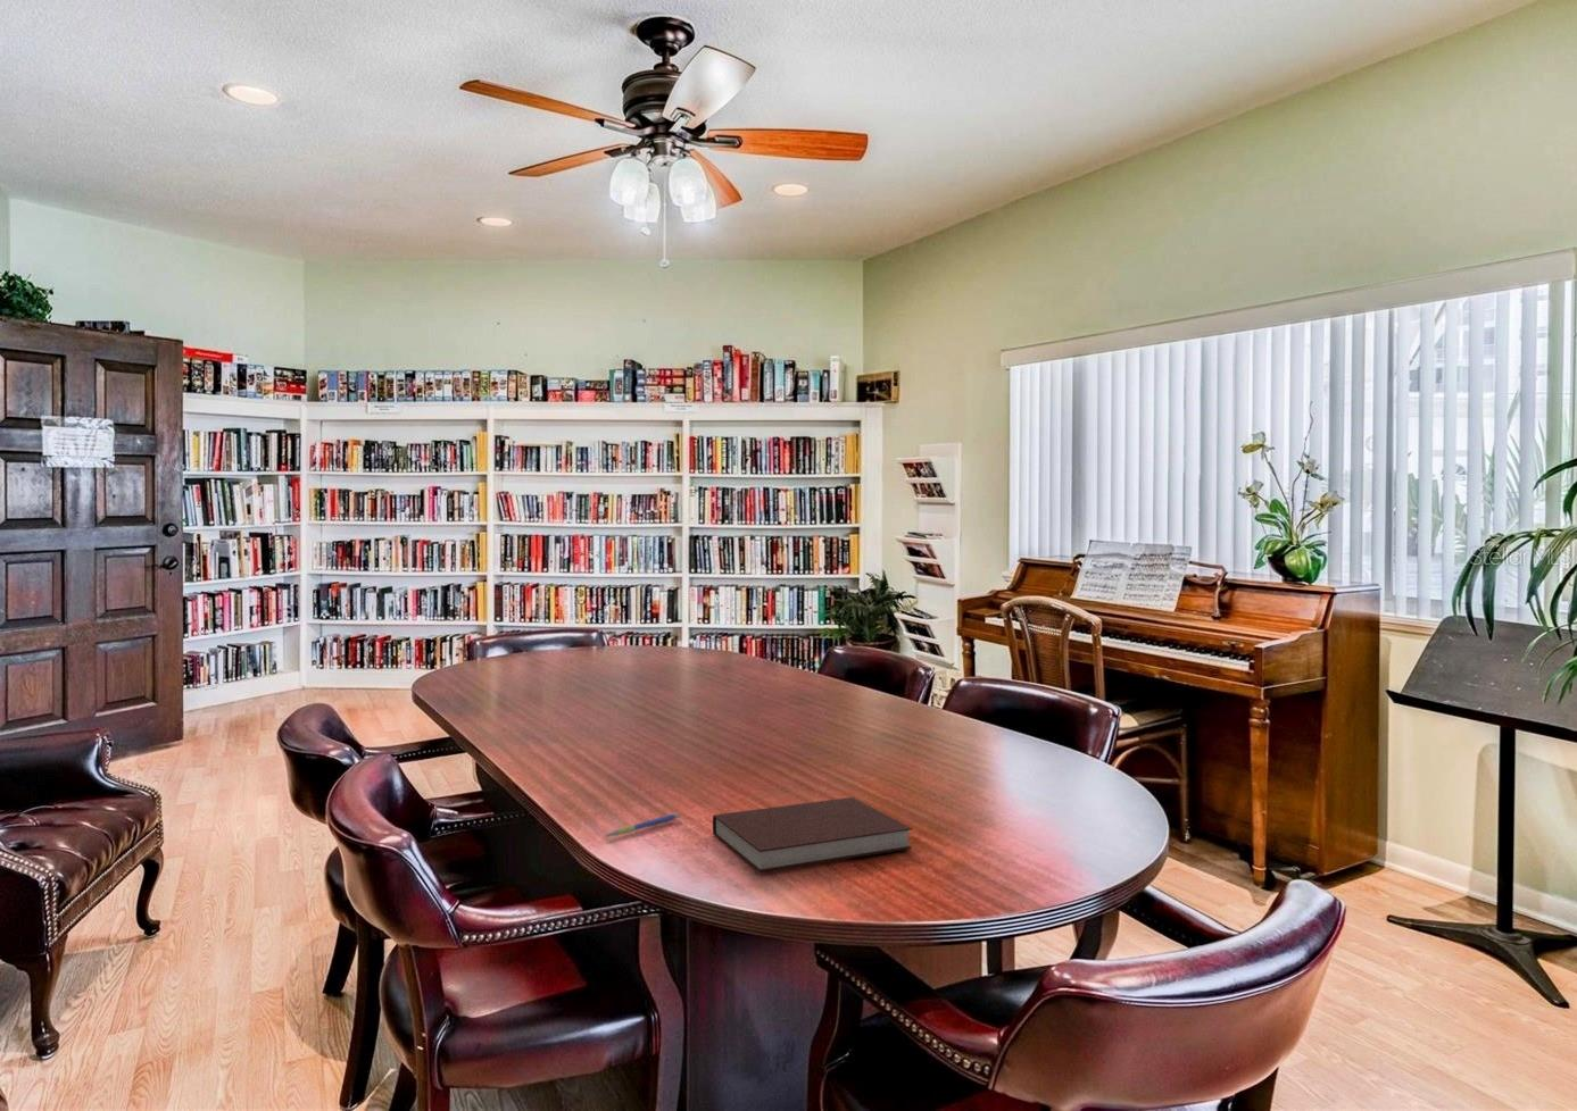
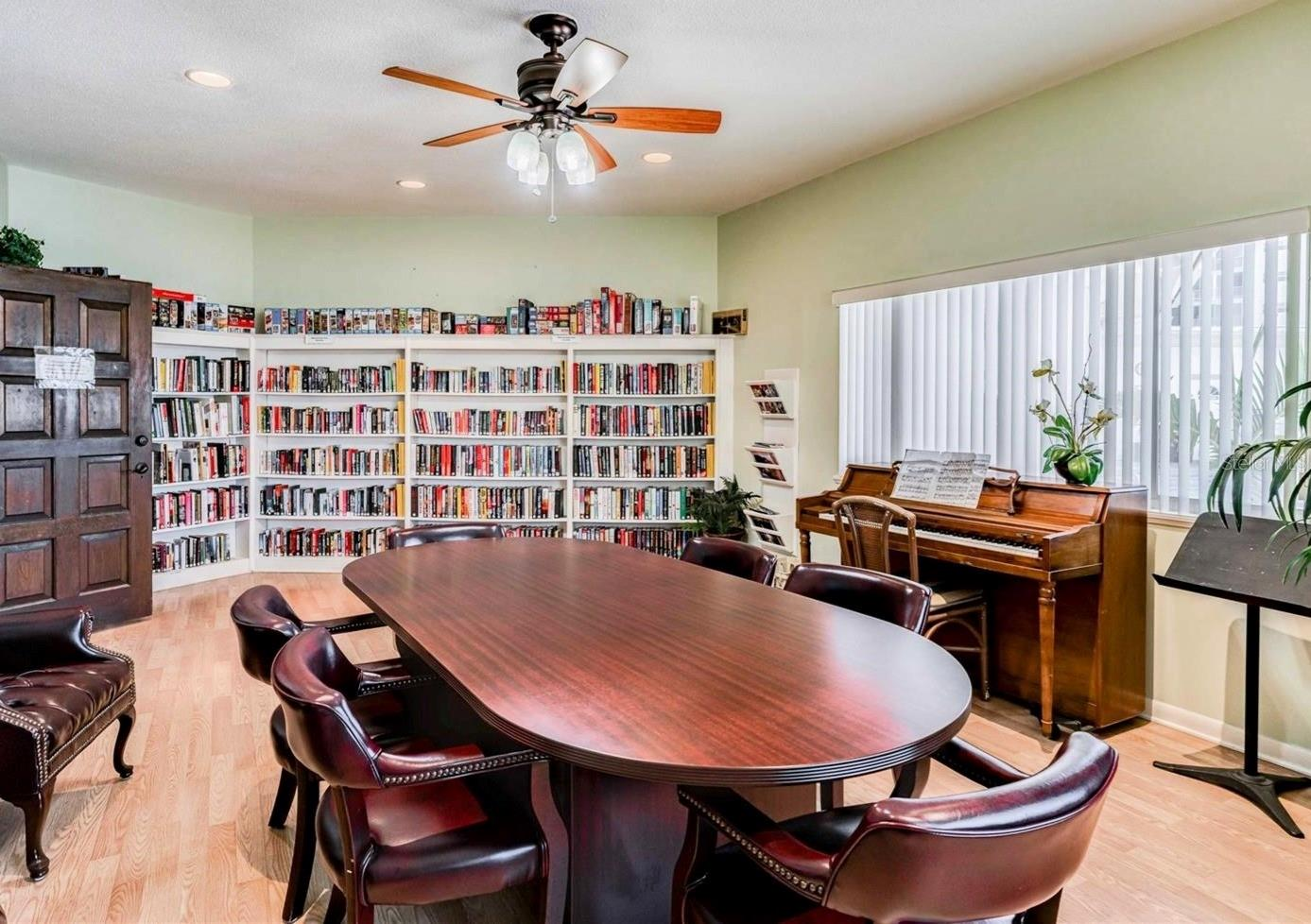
- notebook (810, 831)
- pen (642, 825)
